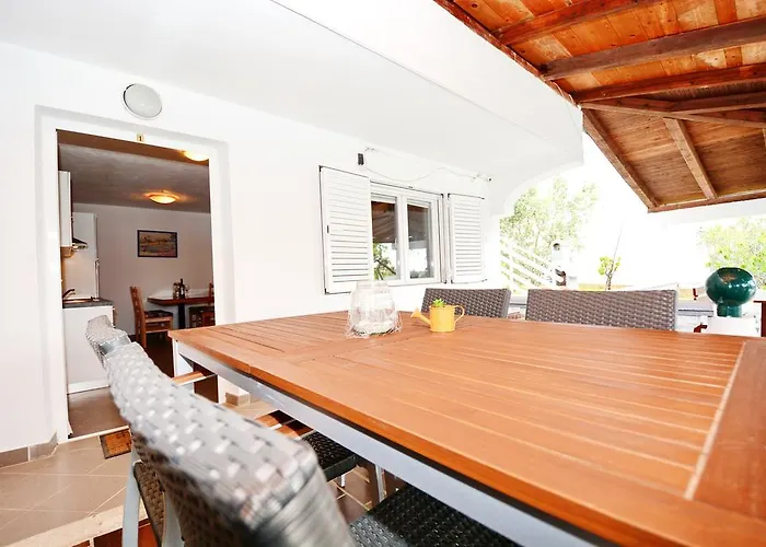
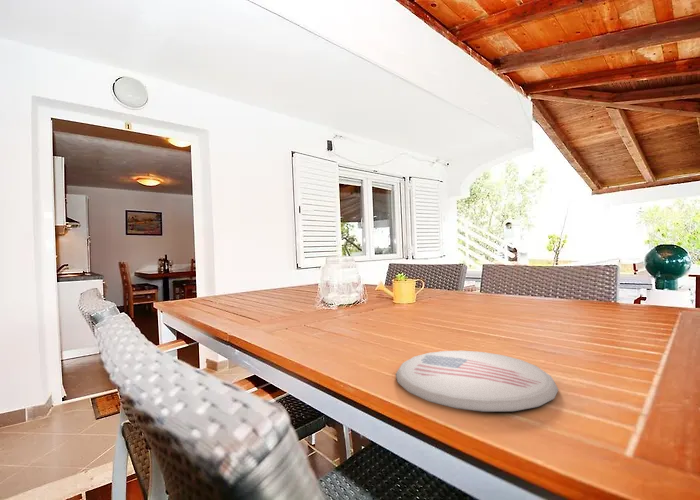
+ plate (471, 373)
